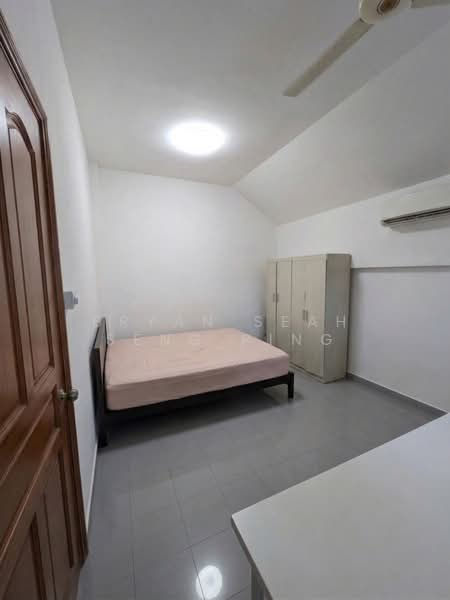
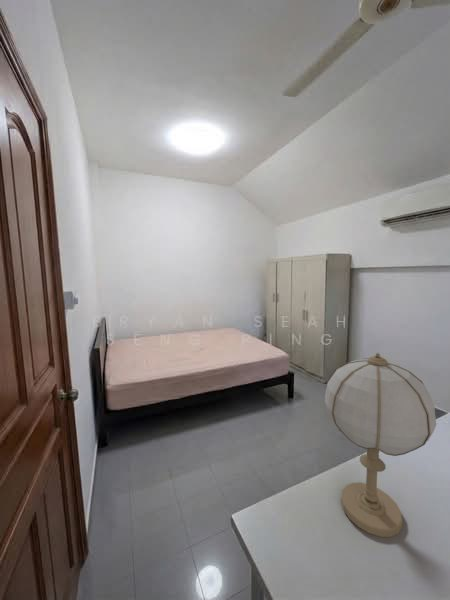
+ table lamp (374, 434)
